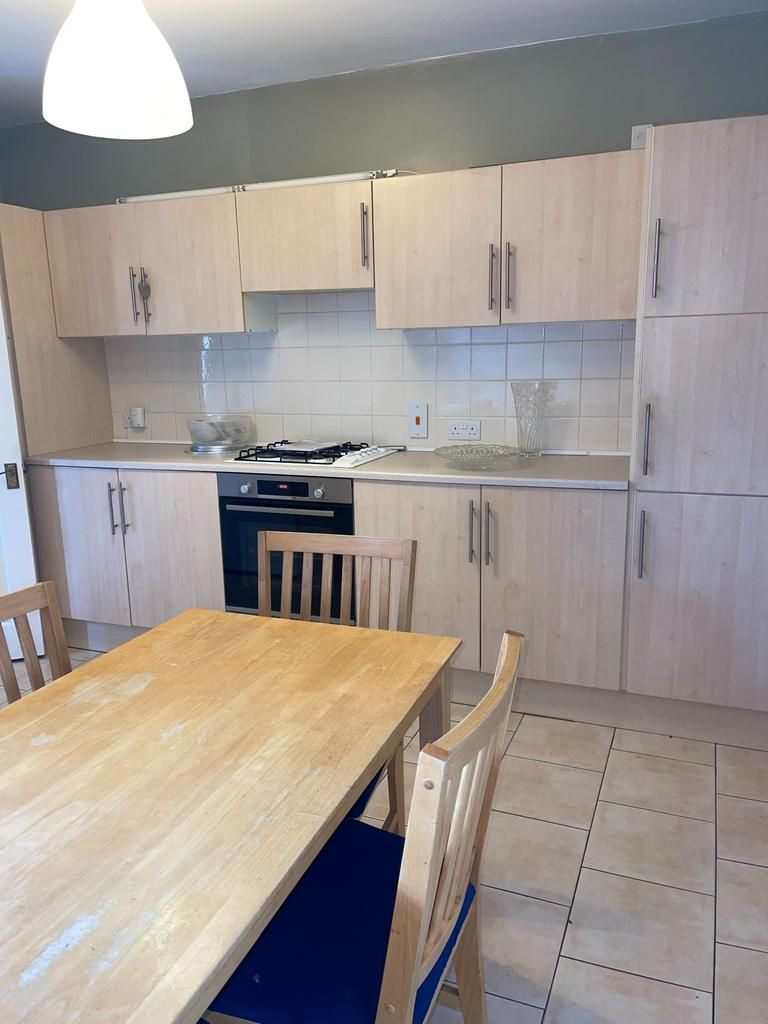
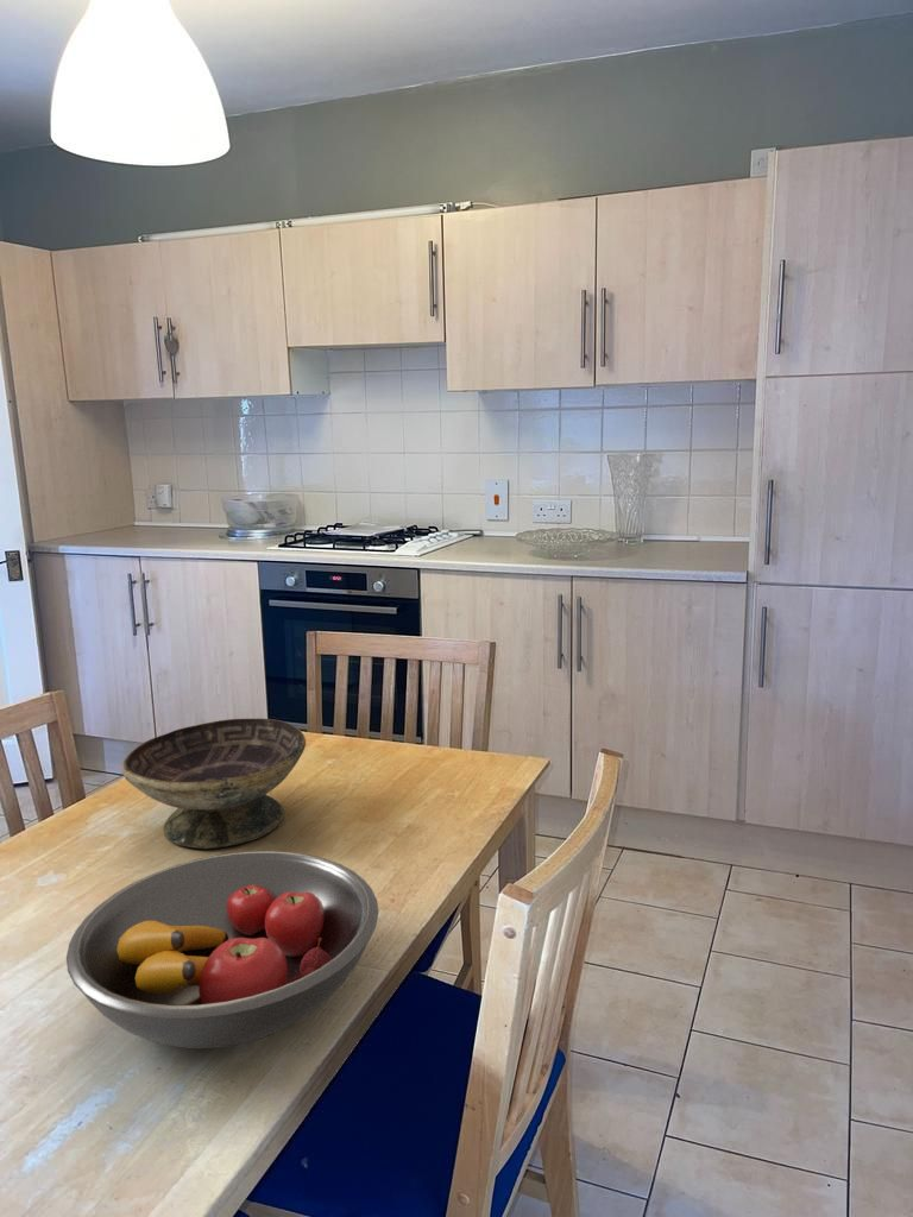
+ decorative bowl (218, 784)
+ fruit bowl (231, 947)
